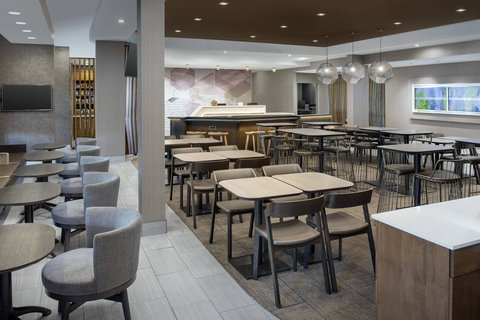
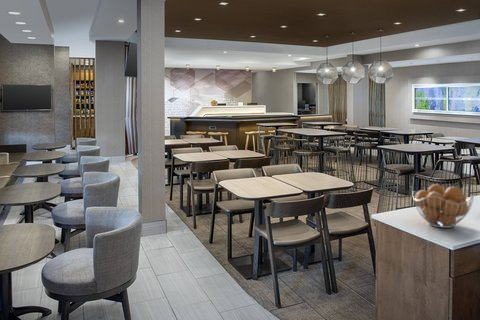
+ fruit basket (441, 205)
